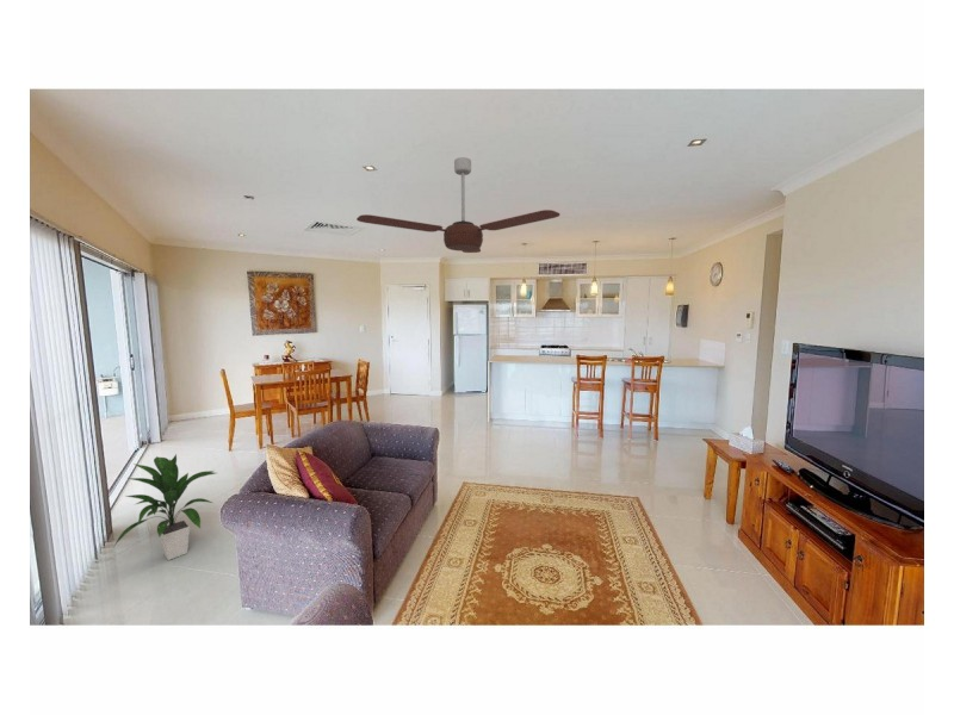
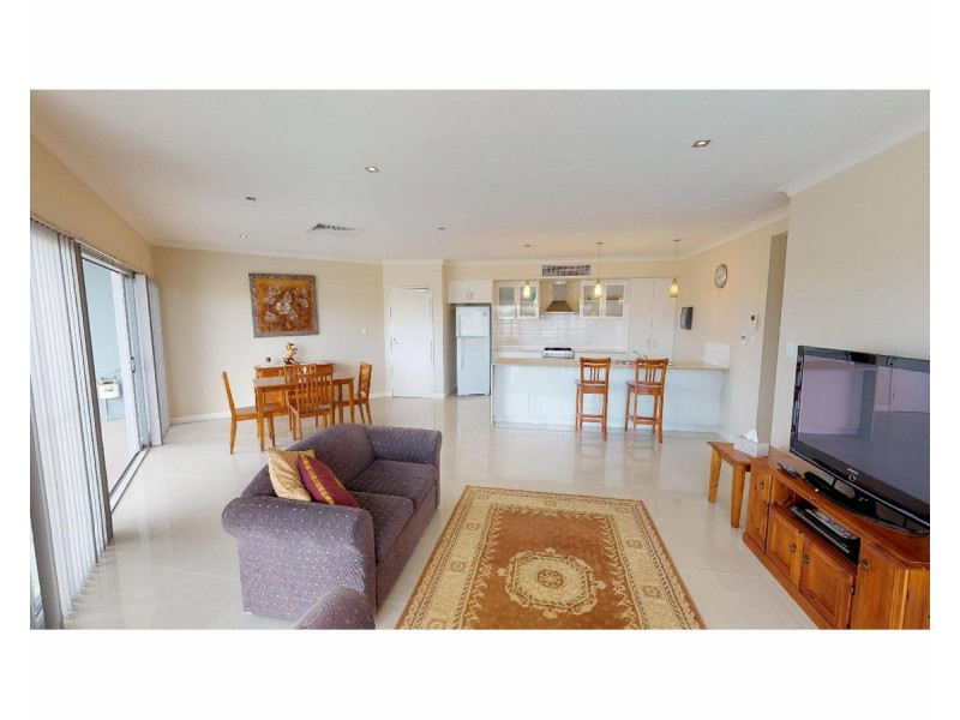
- ceiling fan (461, 209)
- indoor plant (167, 503)
